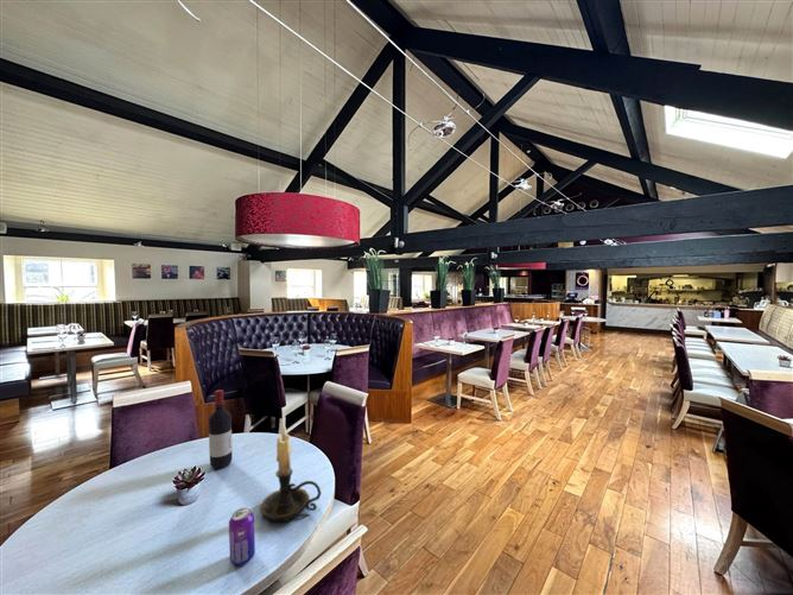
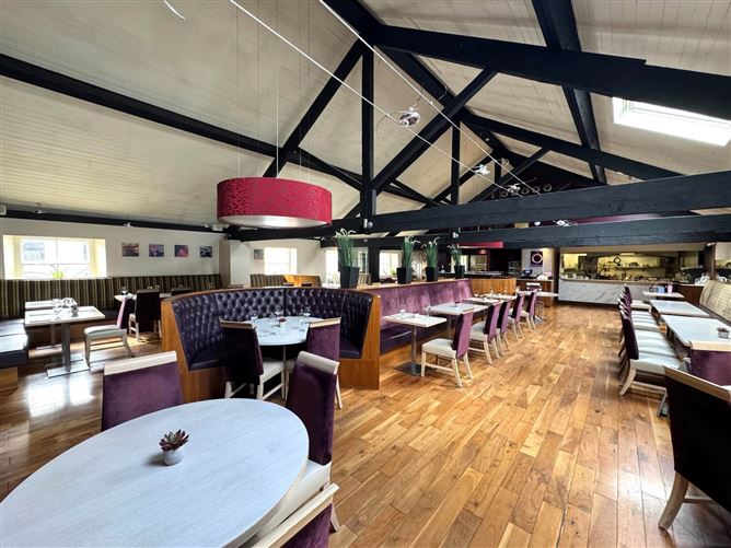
- candle holder (290, 467)
- beverage can (241, 536)
- wine bottle (220, 428)
